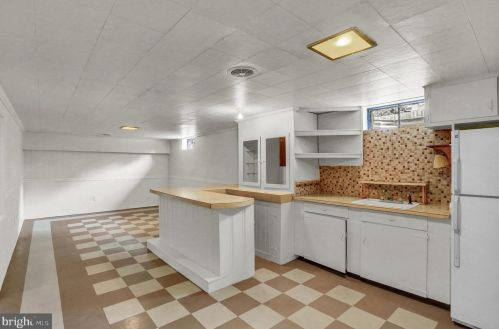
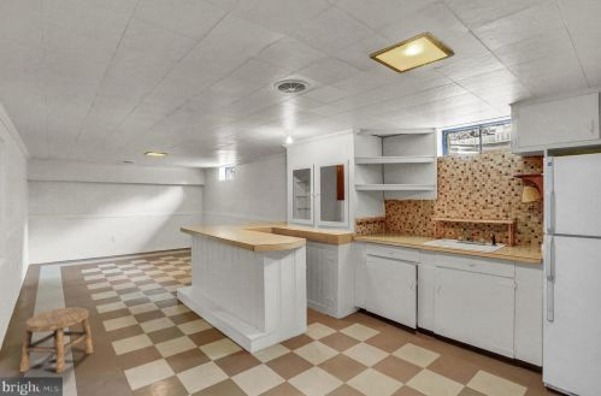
+ stool (58, 338)
